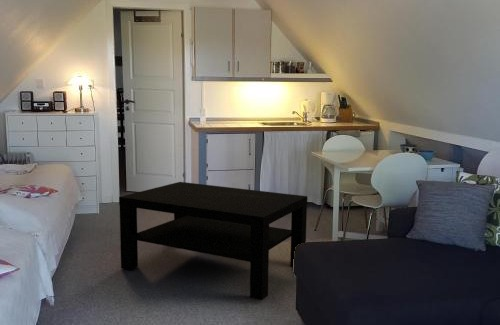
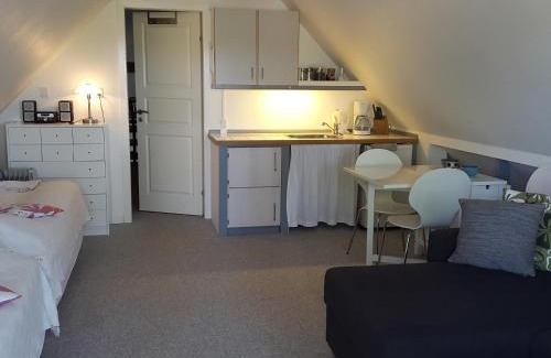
- coffee table (214, 231)
